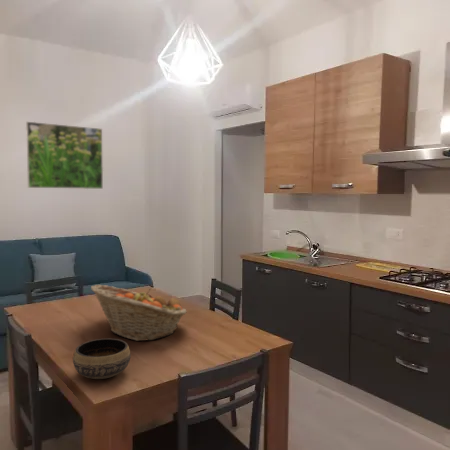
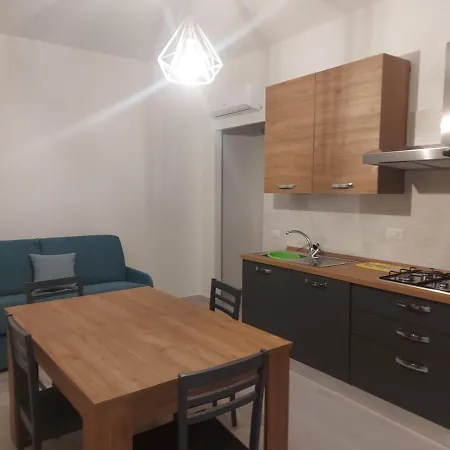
- fruit basket (138, 307)
- bowl (102, 360)
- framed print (66, 157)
